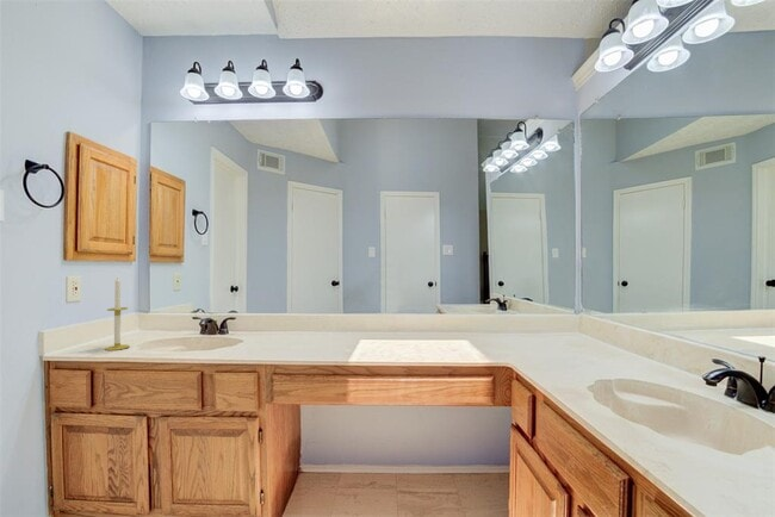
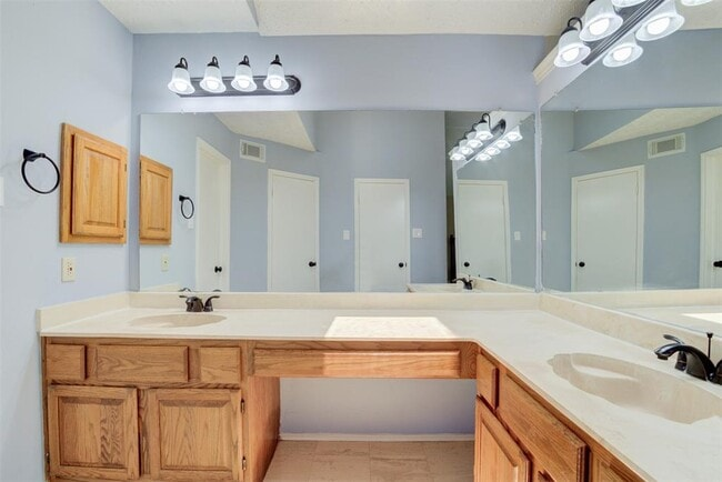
- candle (117, 311)
